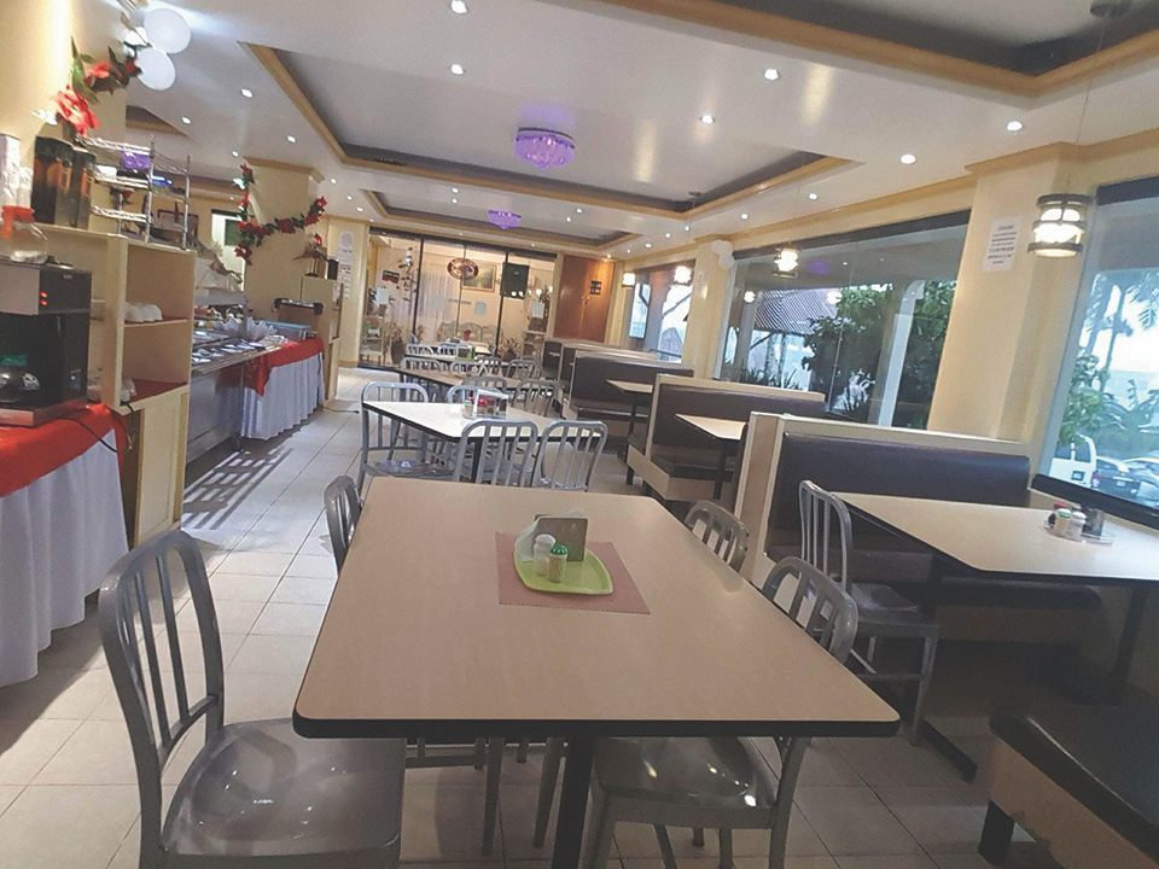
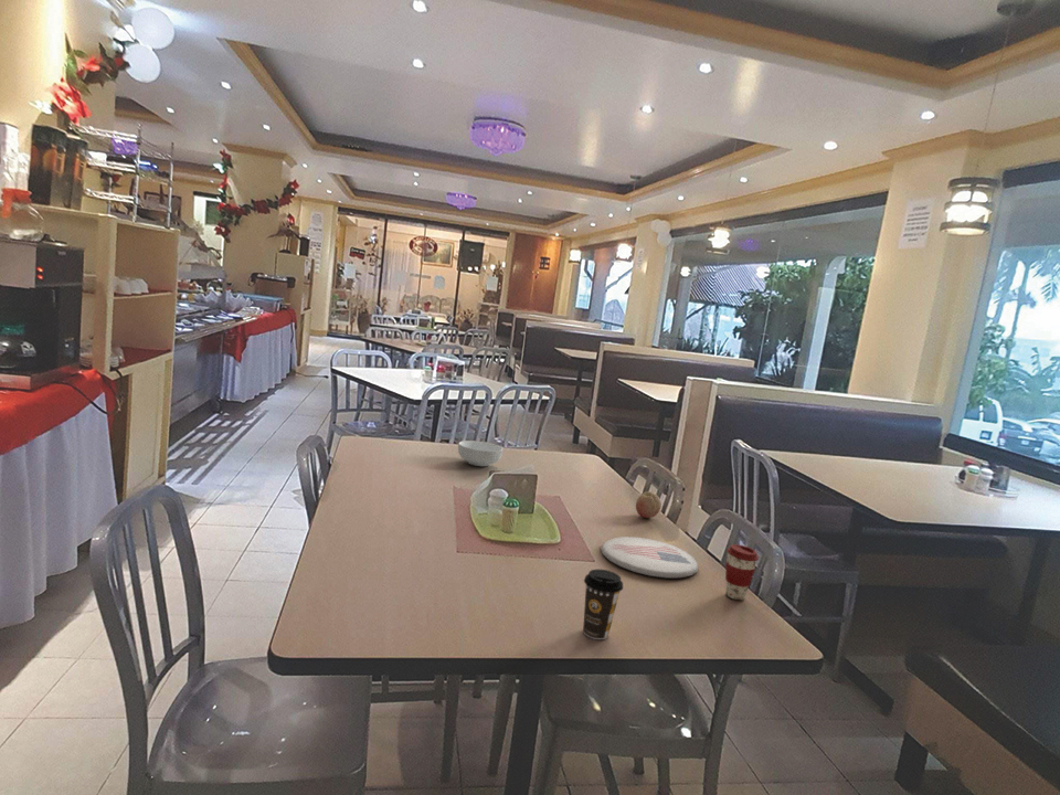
+ coffee cup (600, 604)
+ fruit (648, 505)
+ coffee cup (739, 572)
+ cereal bowl (479, 454)
+ plate (649, 554)
